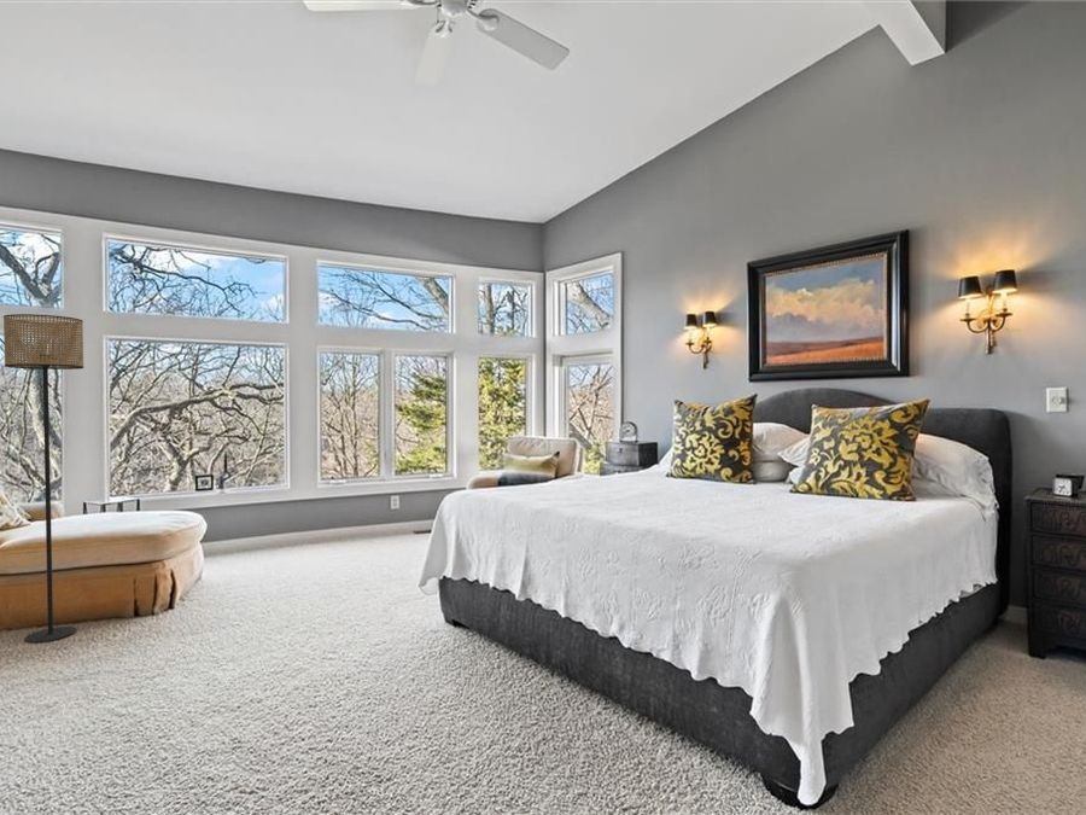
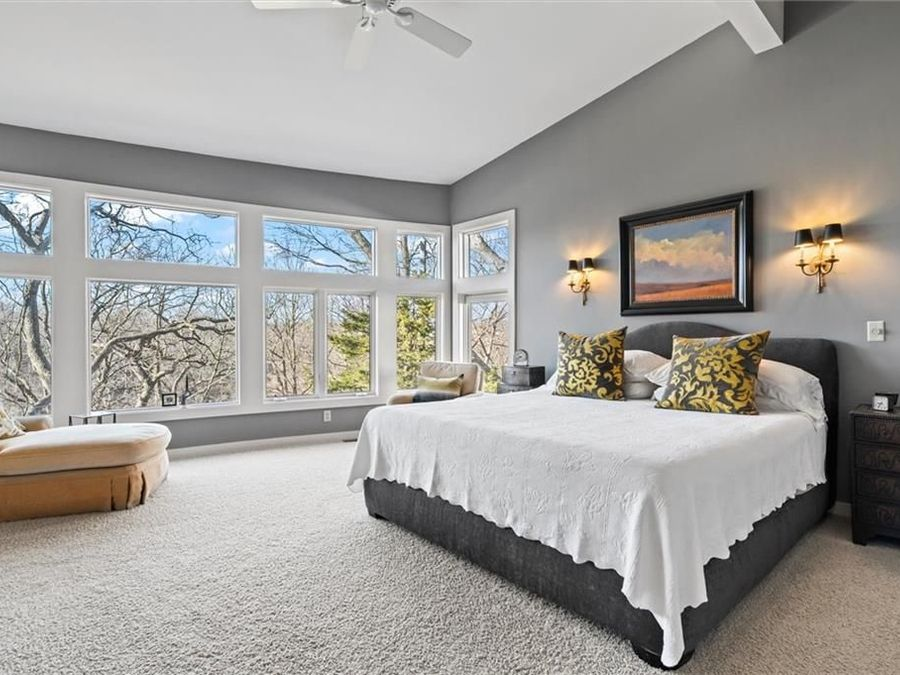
- floor lamp (47, 477)
